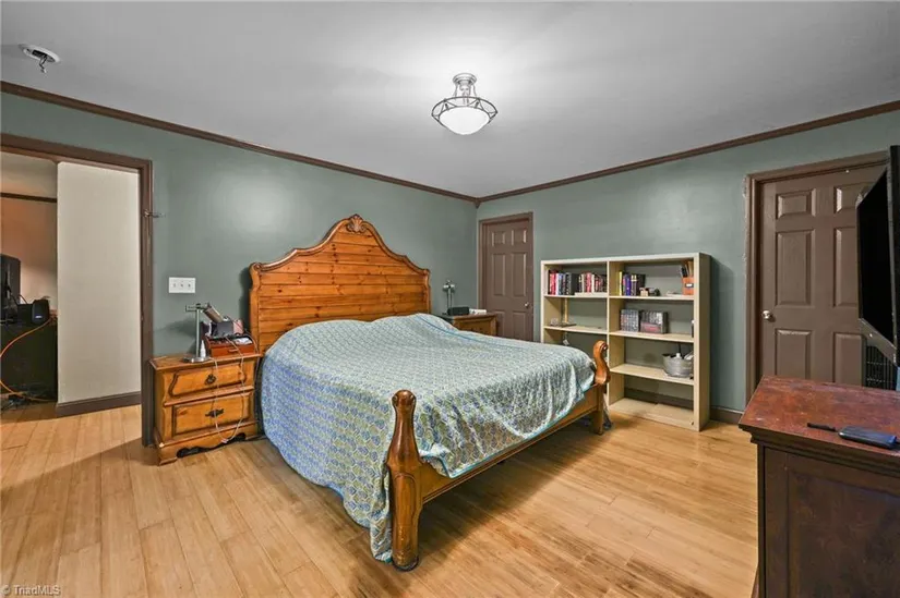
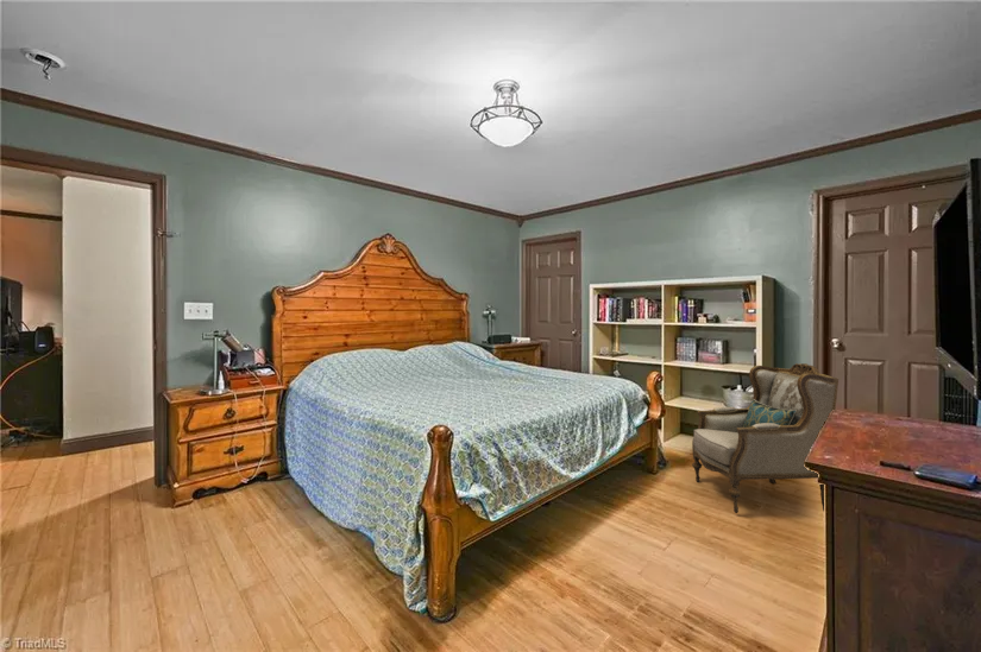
+ armchair (757, 430)
